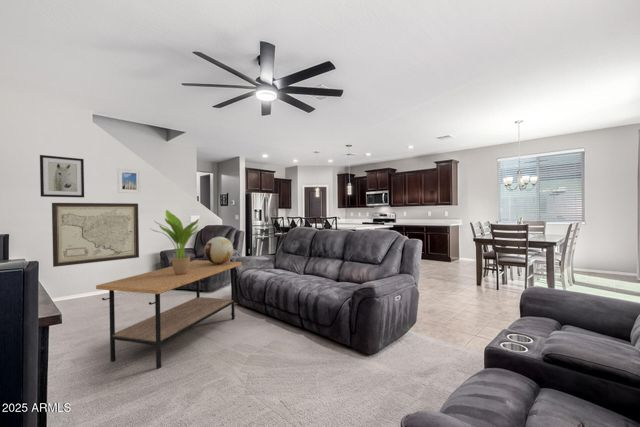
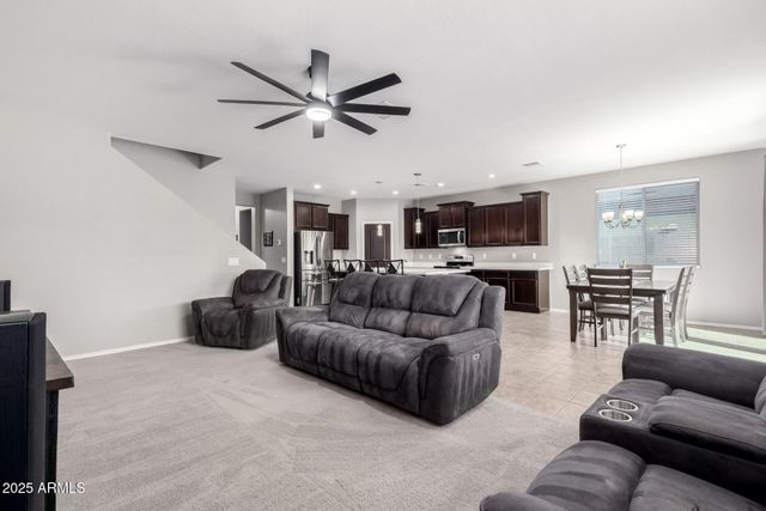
- coffee table (182, 304)
- potted plant (174, 241)
- decorative sphere (219, 250)
- wall art (99, 232)
- wall art (62, 177)
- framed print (129, 181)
